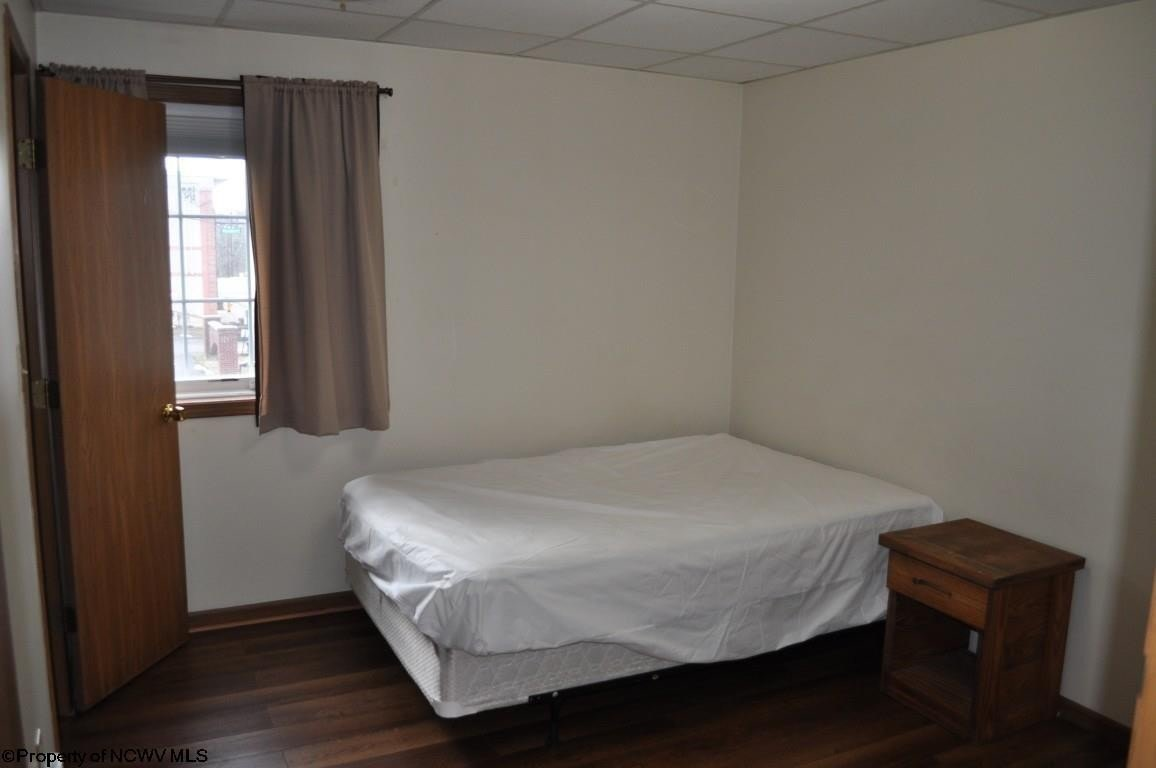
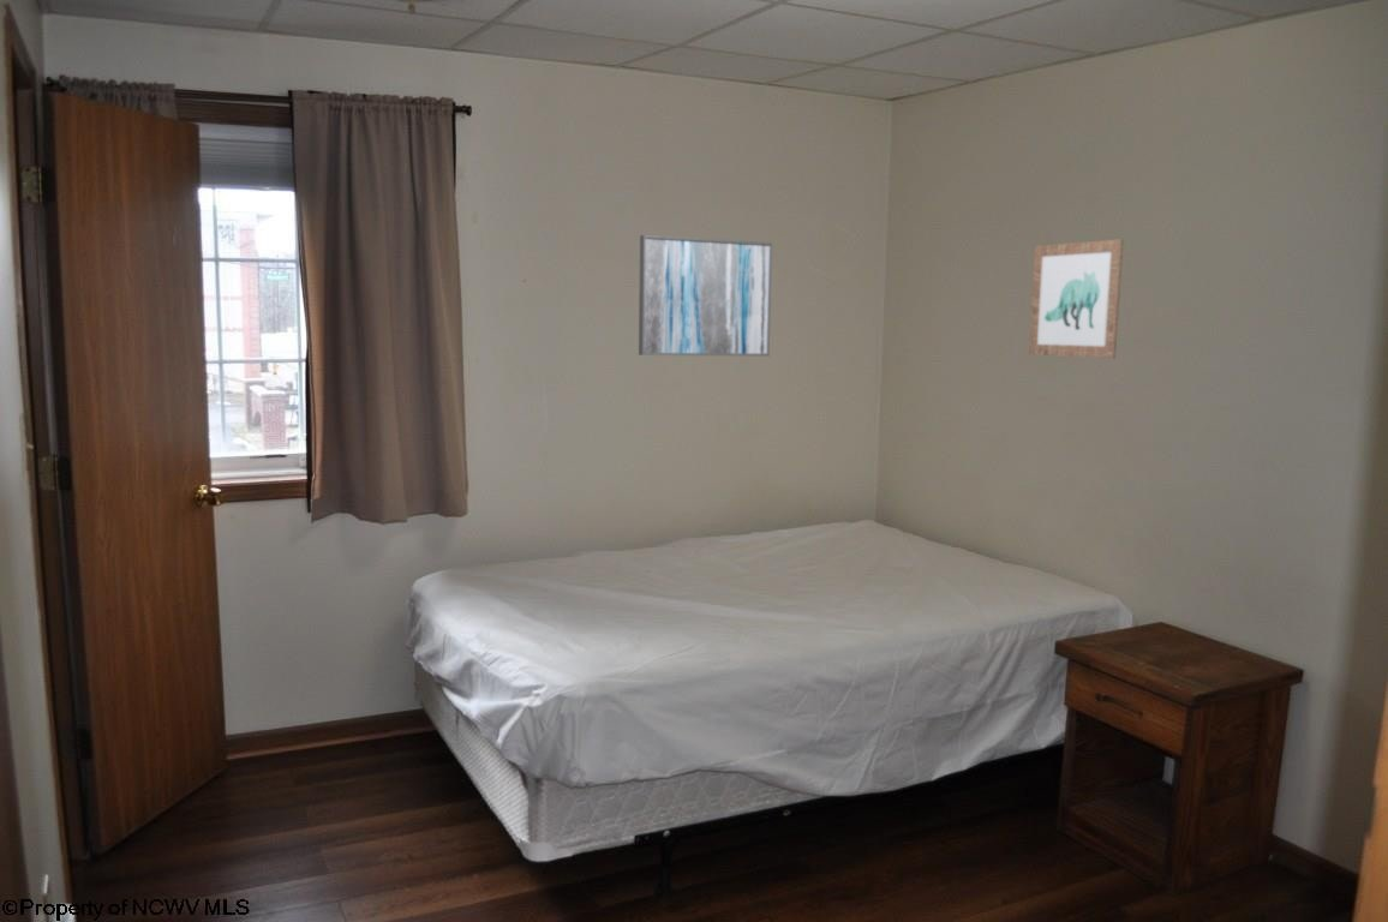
+ wall art (1073, 299)
+ wall art (706, 297)
